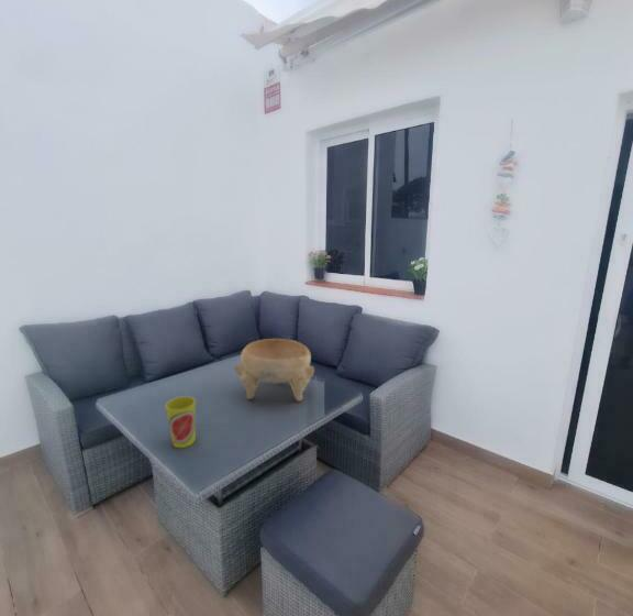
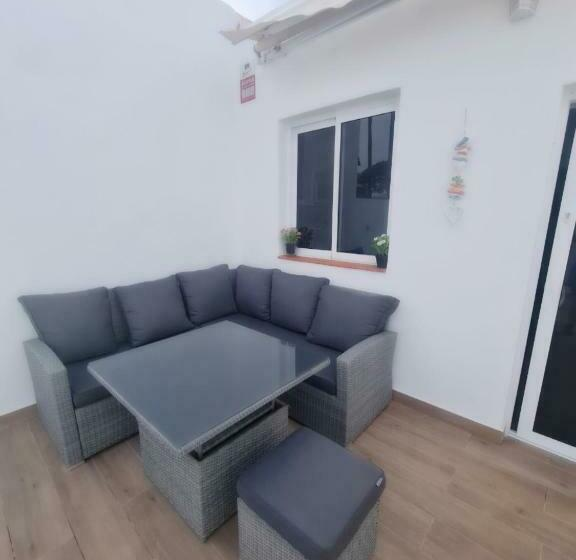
- cup (181, 422)
- decorative bowl (277, 372)
